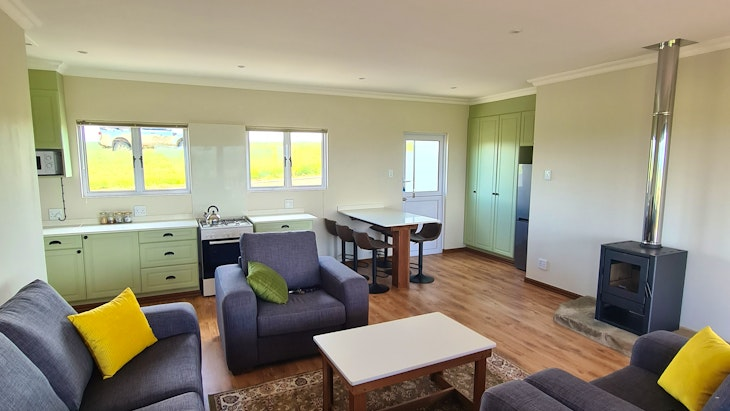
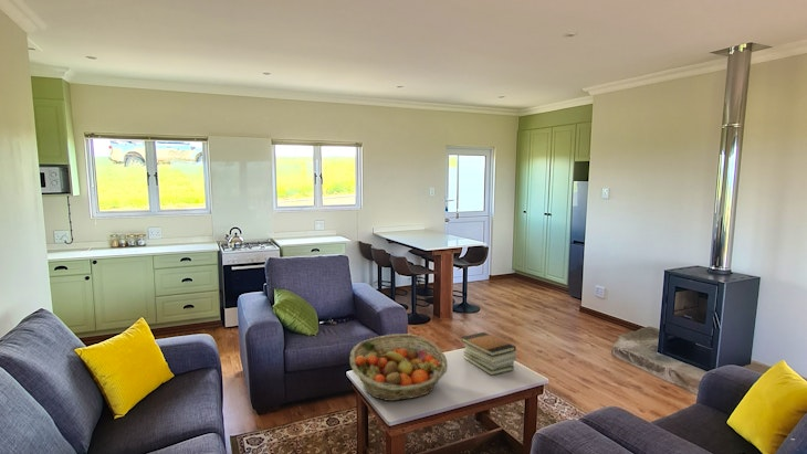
+ fruit basket (398, 366)
+ book stack (488, 352)
